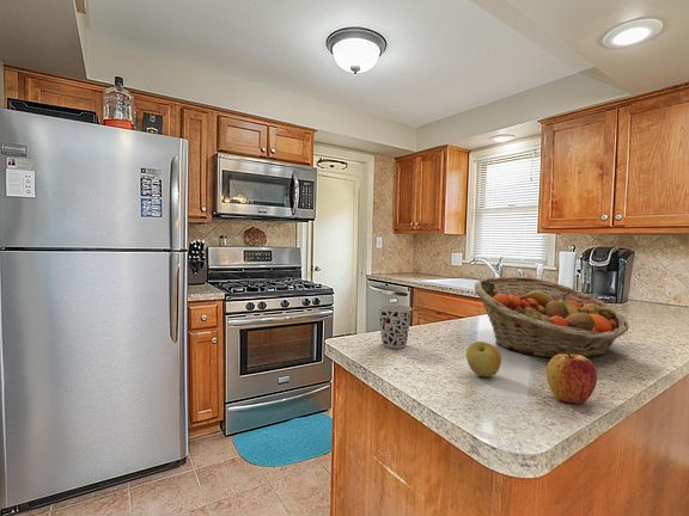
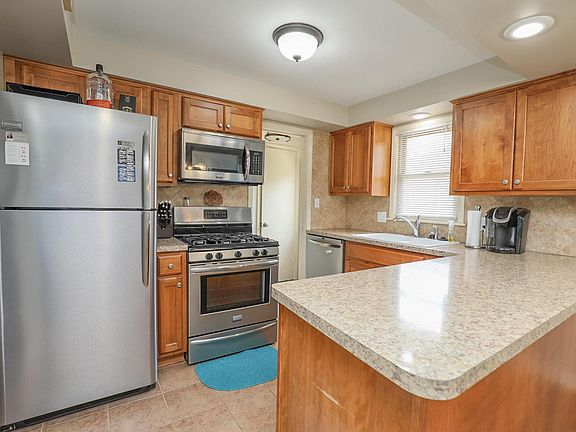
- fruit basket (545, 313)
- apple (569, 376)
- cup (394, 326)
- apple (483, 358)
